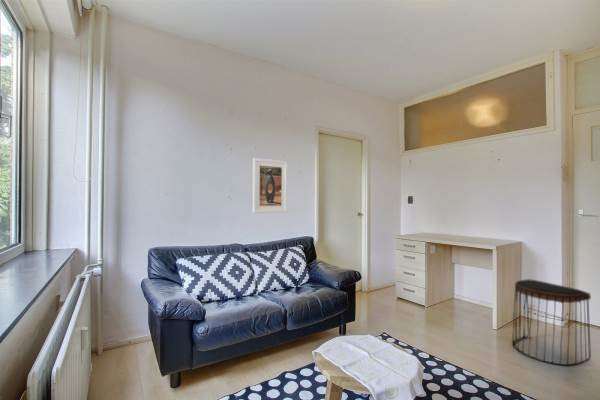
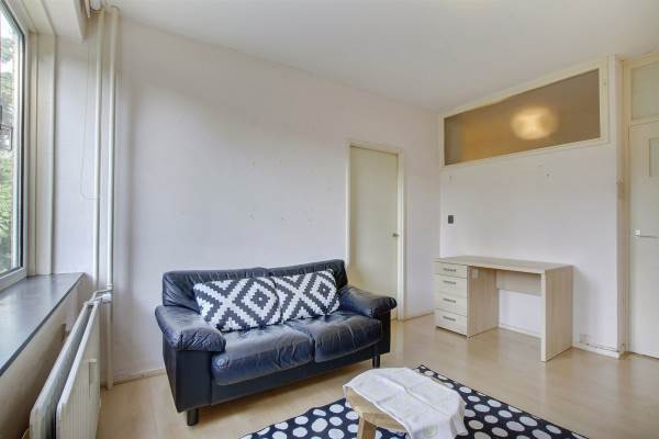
- stool (546, 318)
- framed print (270, 186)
